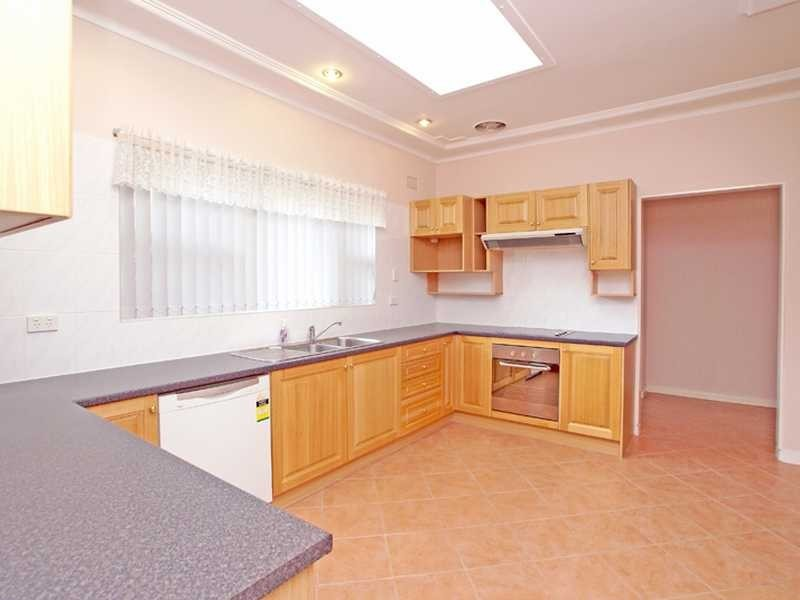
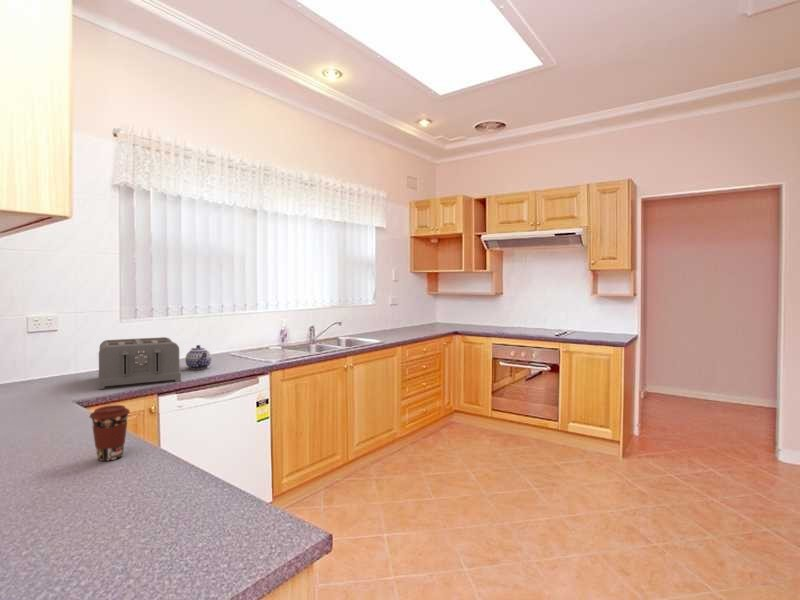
+ teapot (198, 356)
+ toaster (139, 360)
+ coffee cup (110, 432)
